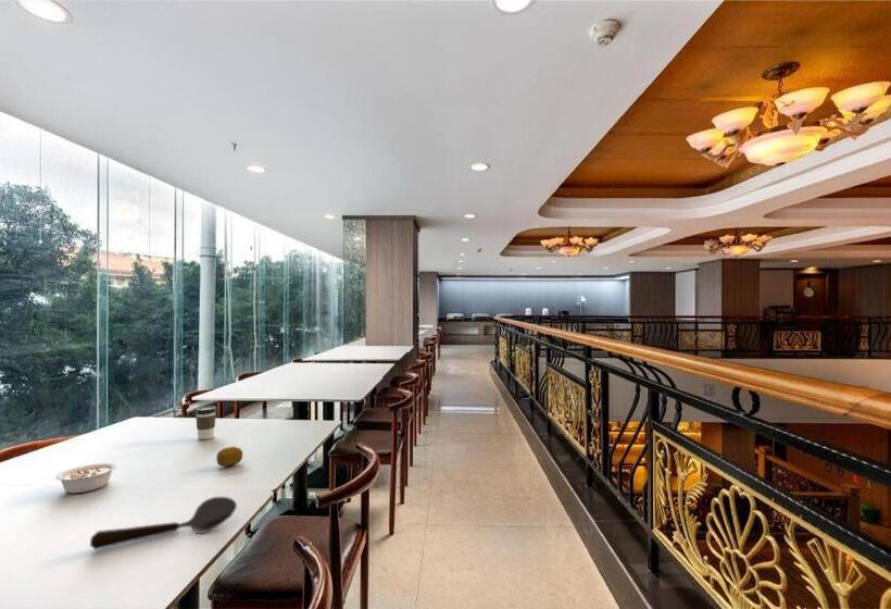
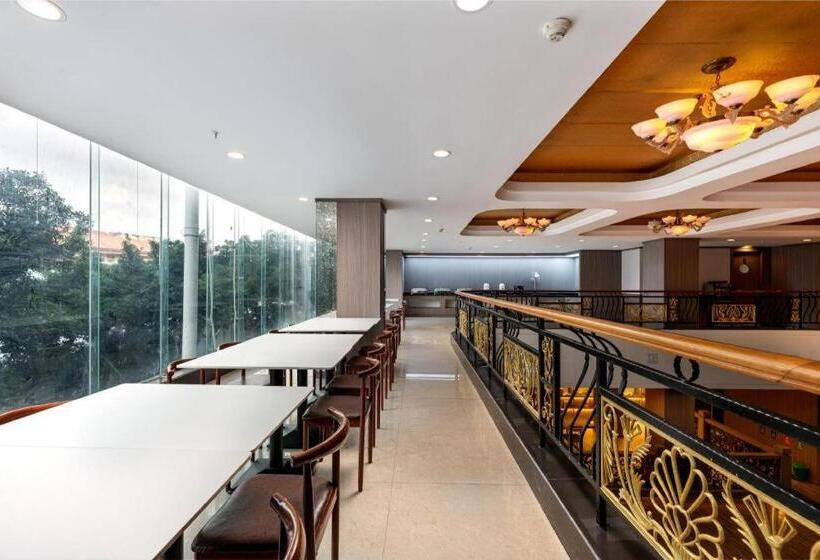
- spoon (167, 523)
- coffee cup (205, 422)
- legume (89, 476)
- fruit (229, 456)
